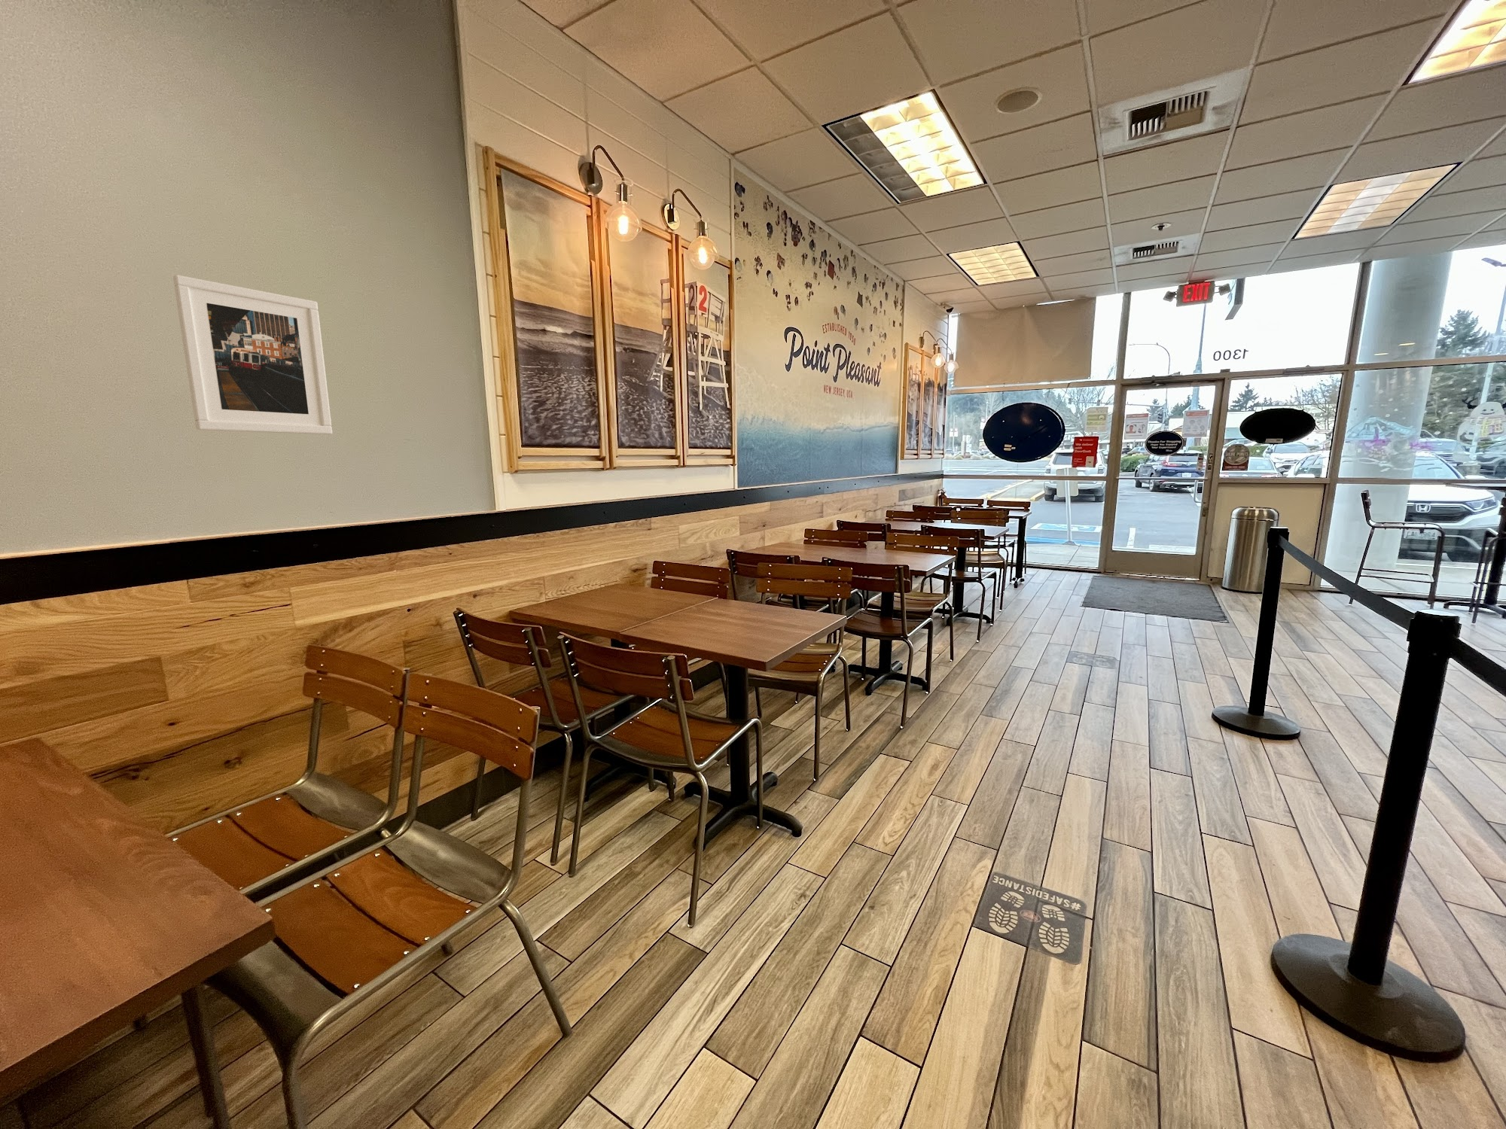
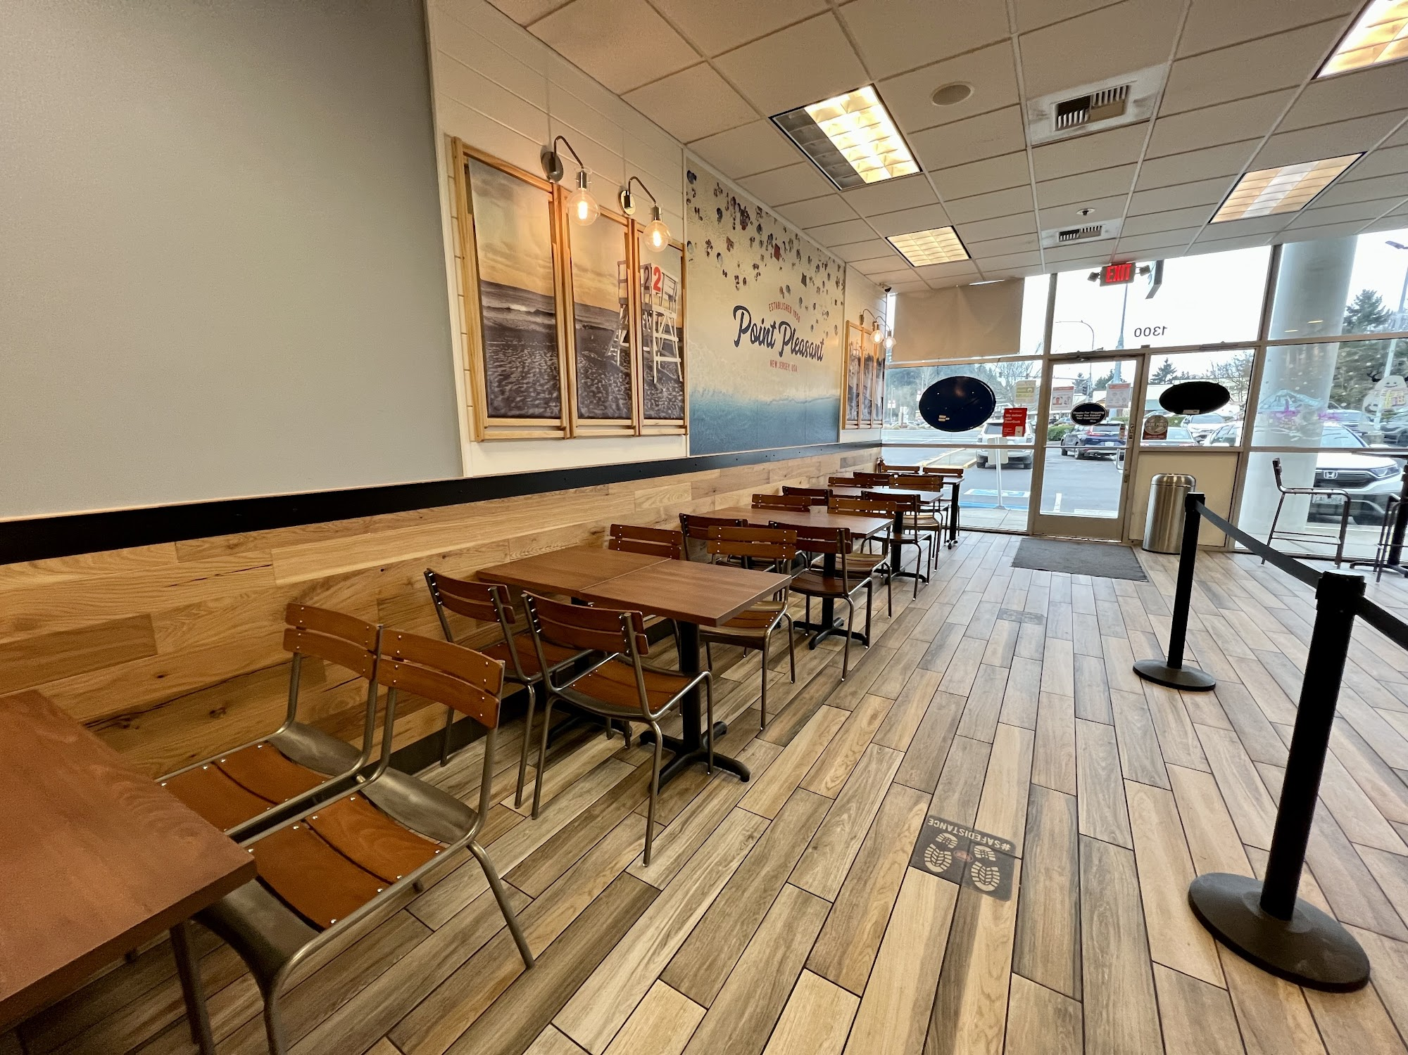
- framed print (260, 362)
